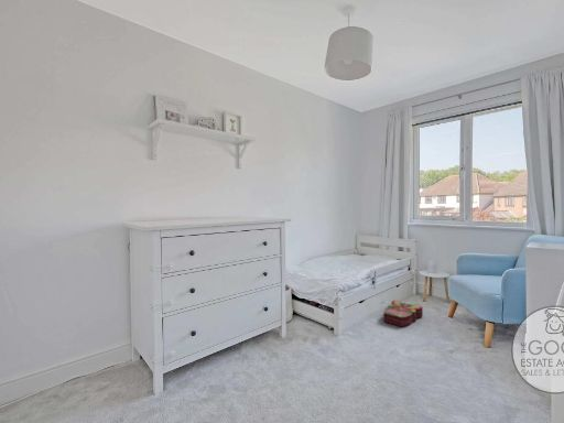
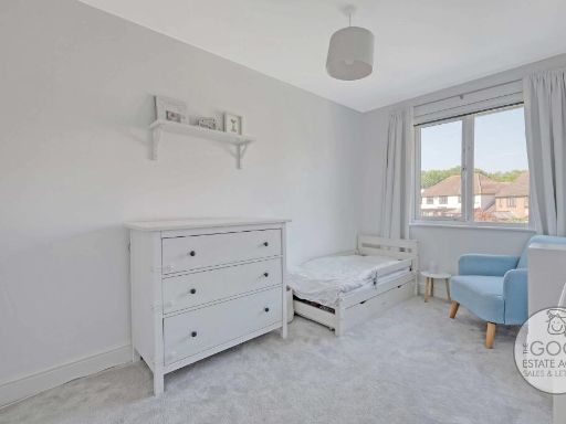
- toy box (400, 312)
